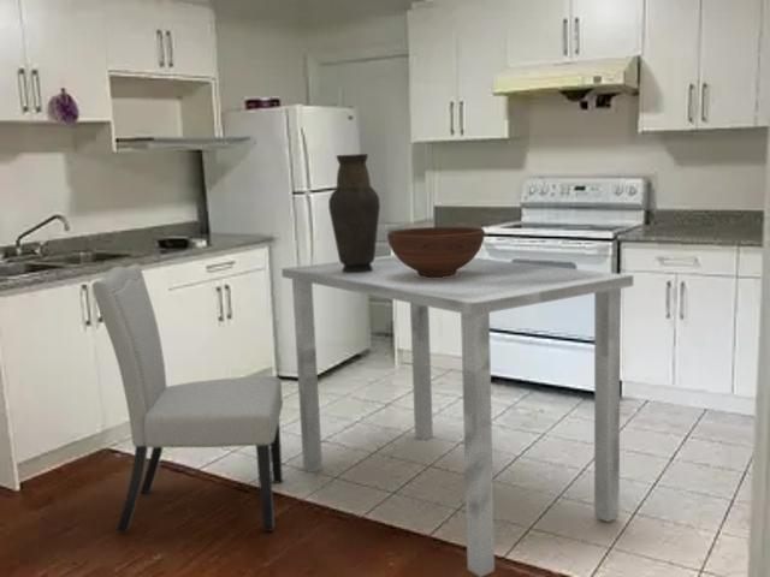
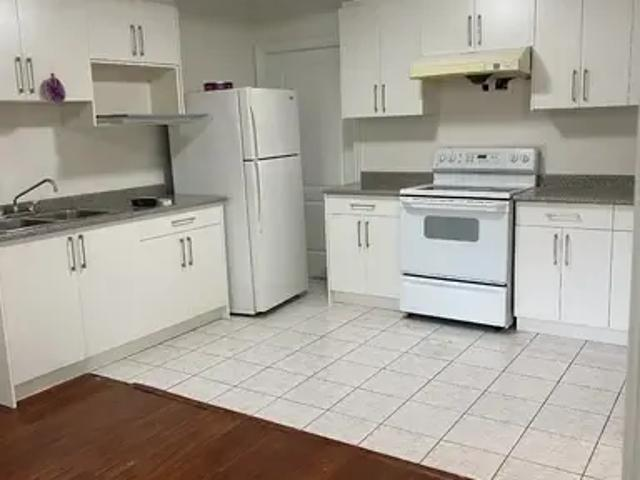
- vase (354, 213)
- fruit bowl (436, 252)
- chair (197, 388)
- dining table (430, 383)
